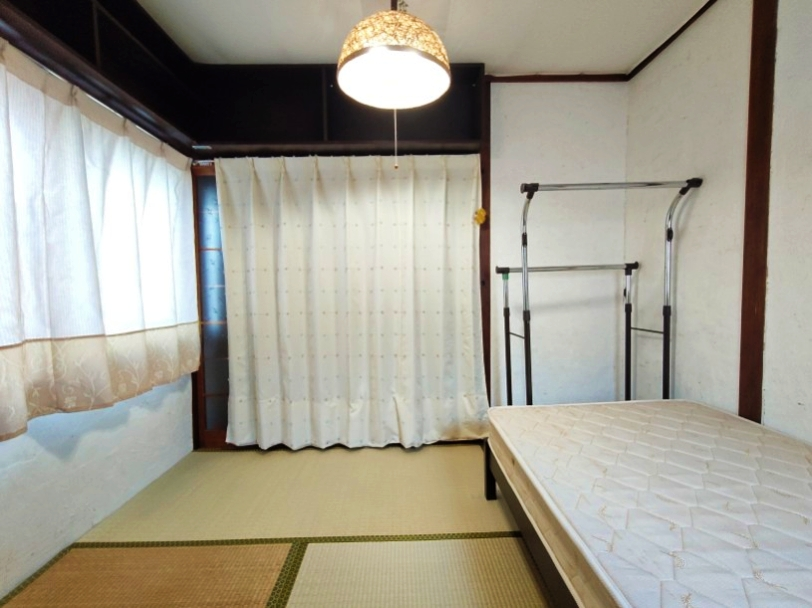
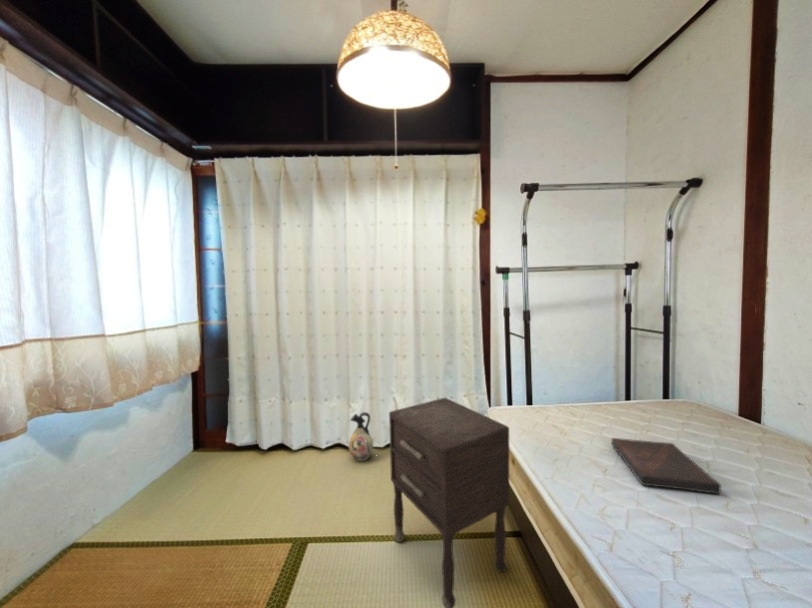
+ nightstand (444, 486)
+ ceramic jug (362, 434)
+ book (658, 462)
